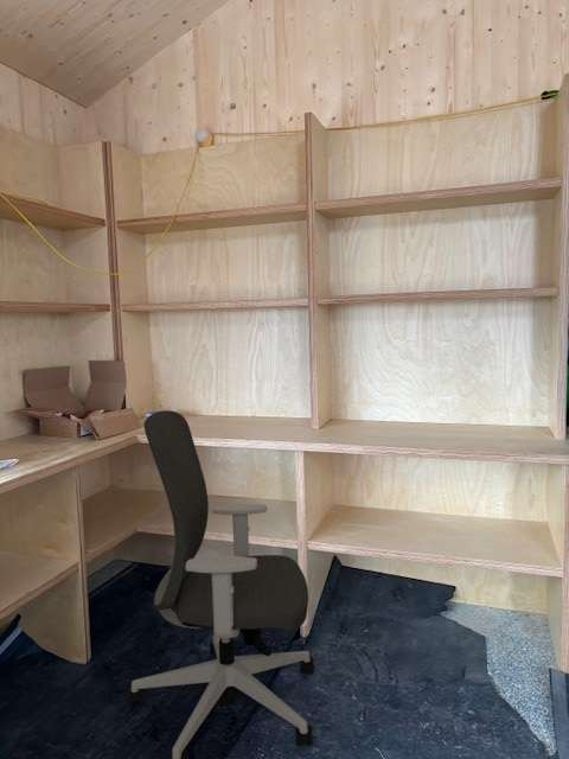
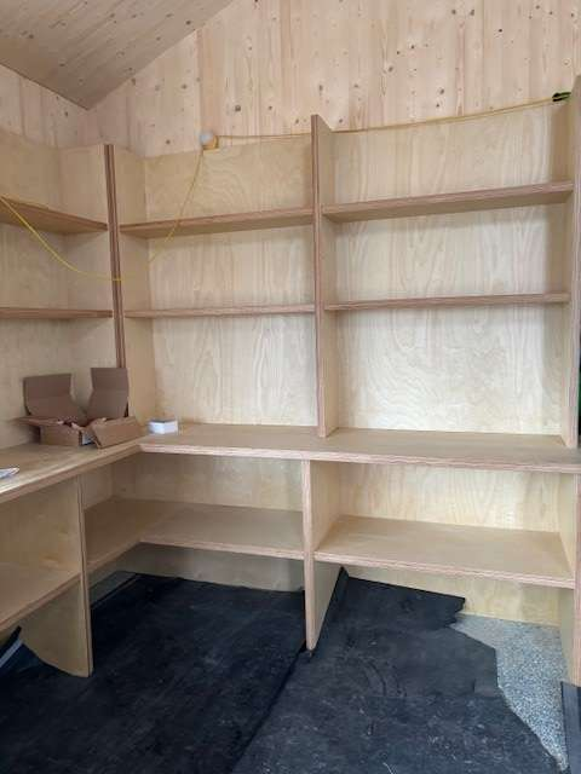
- office chair (216, 560)
